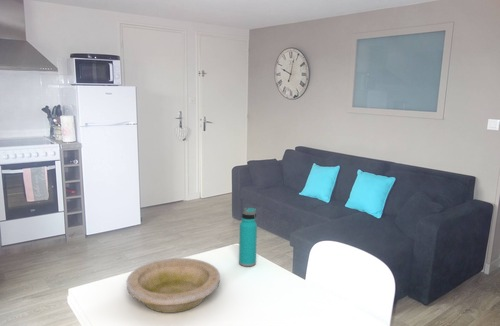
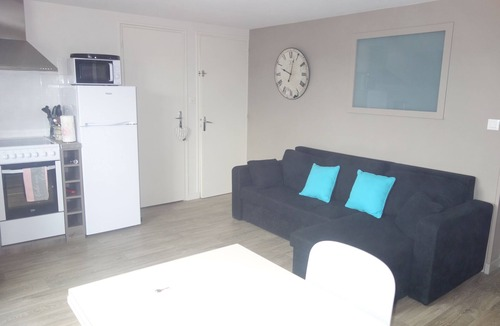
- water bottle (248, 235)
- bowl (174, 286)
